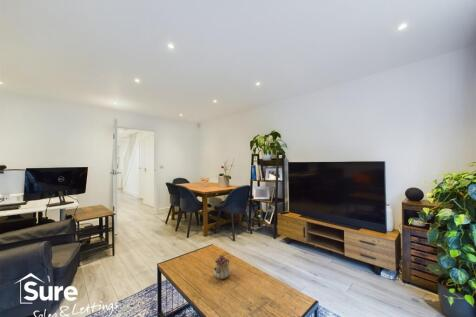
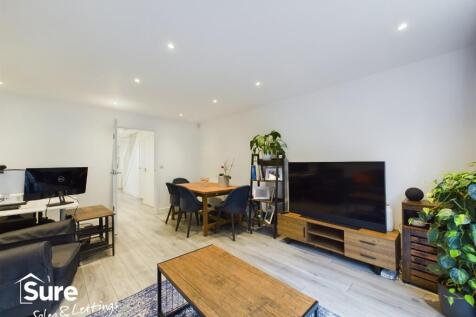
- teapot (222, 264)
